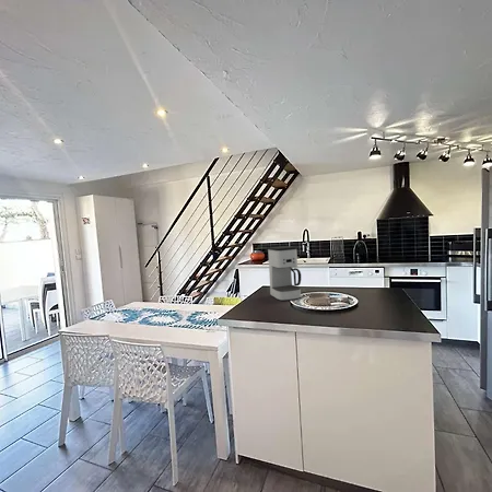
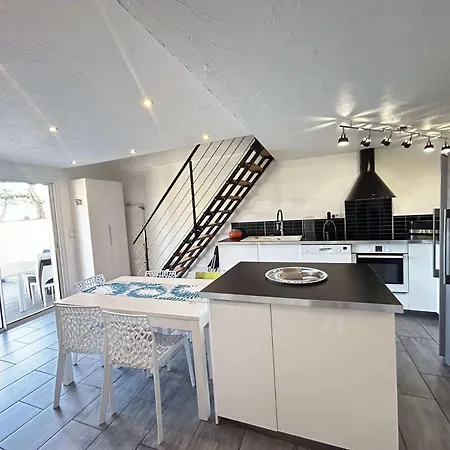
- coffee maker (286, 271)
